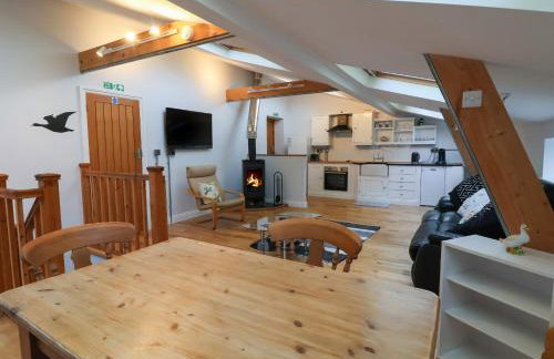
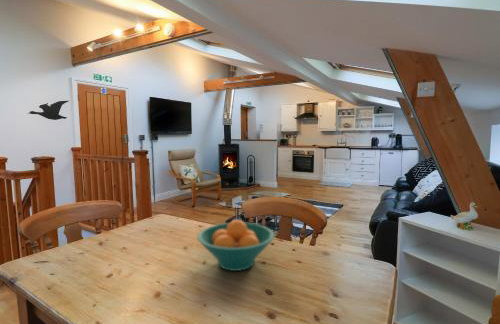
+ fruit bowl (236, 241)
